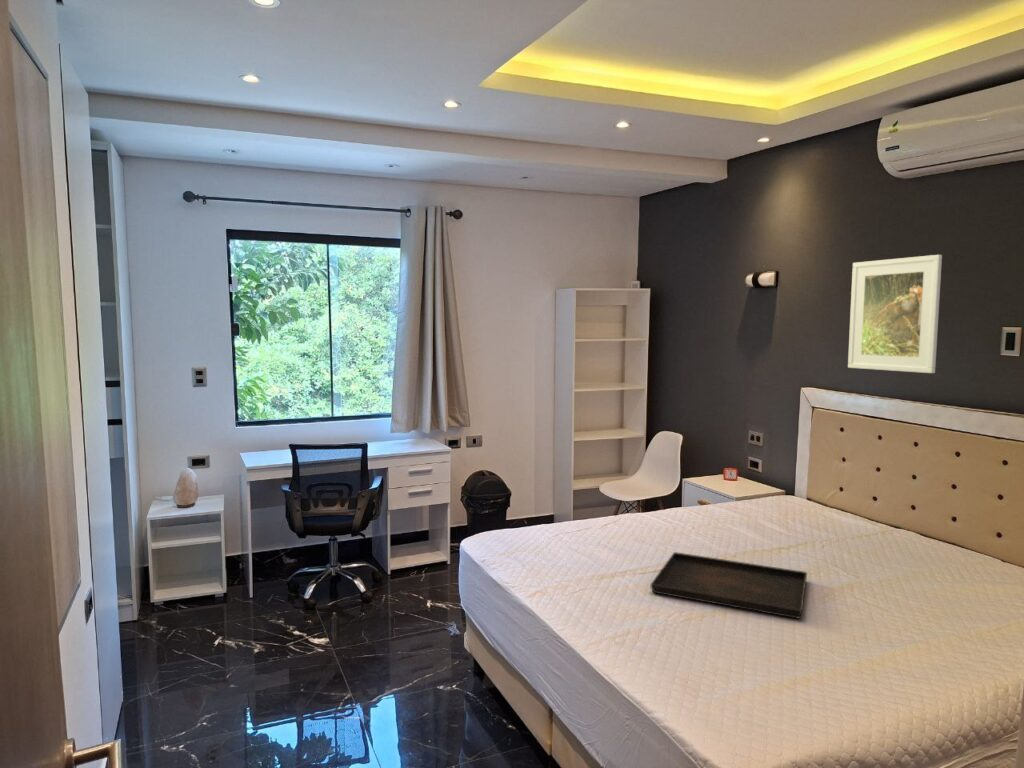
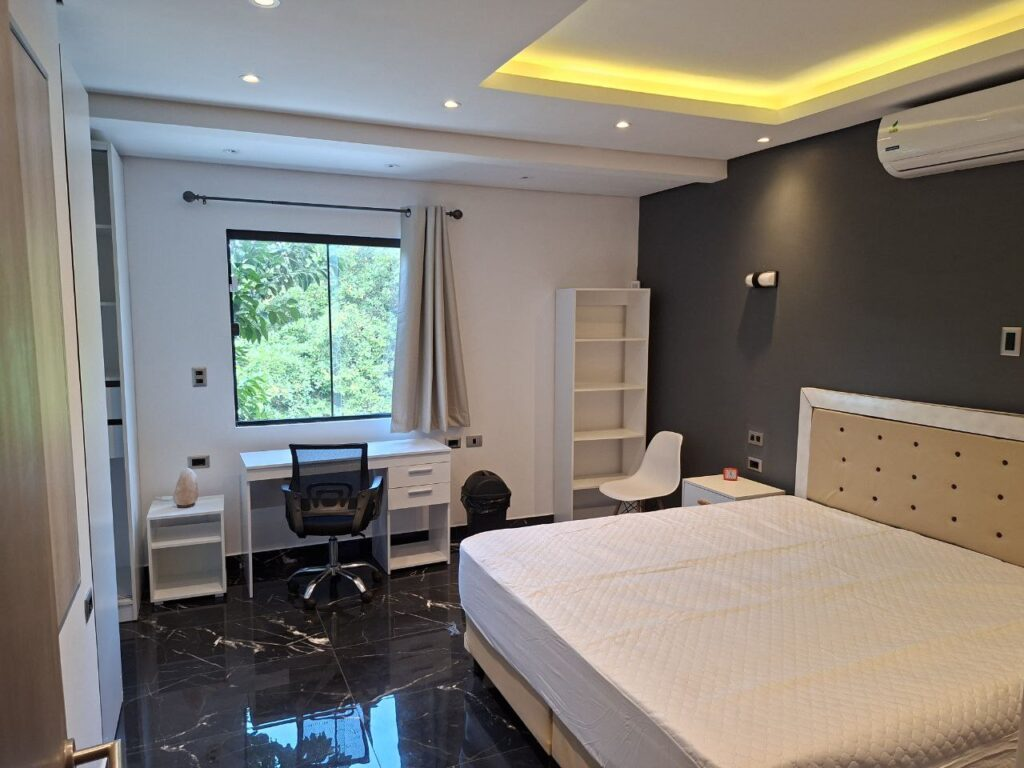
- serving tray (730, 582)
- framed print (891, 315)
